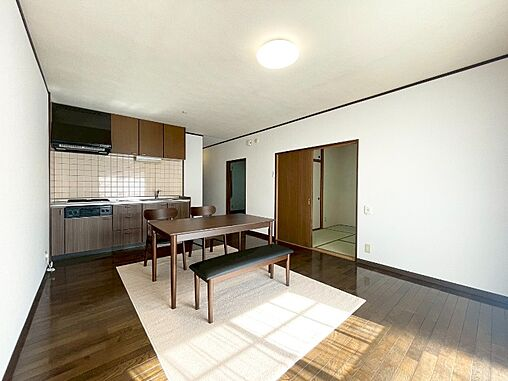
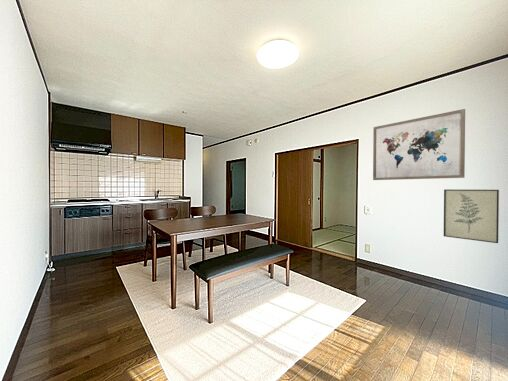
+ wall art (413, 149)
+ wall art (469, 214)
